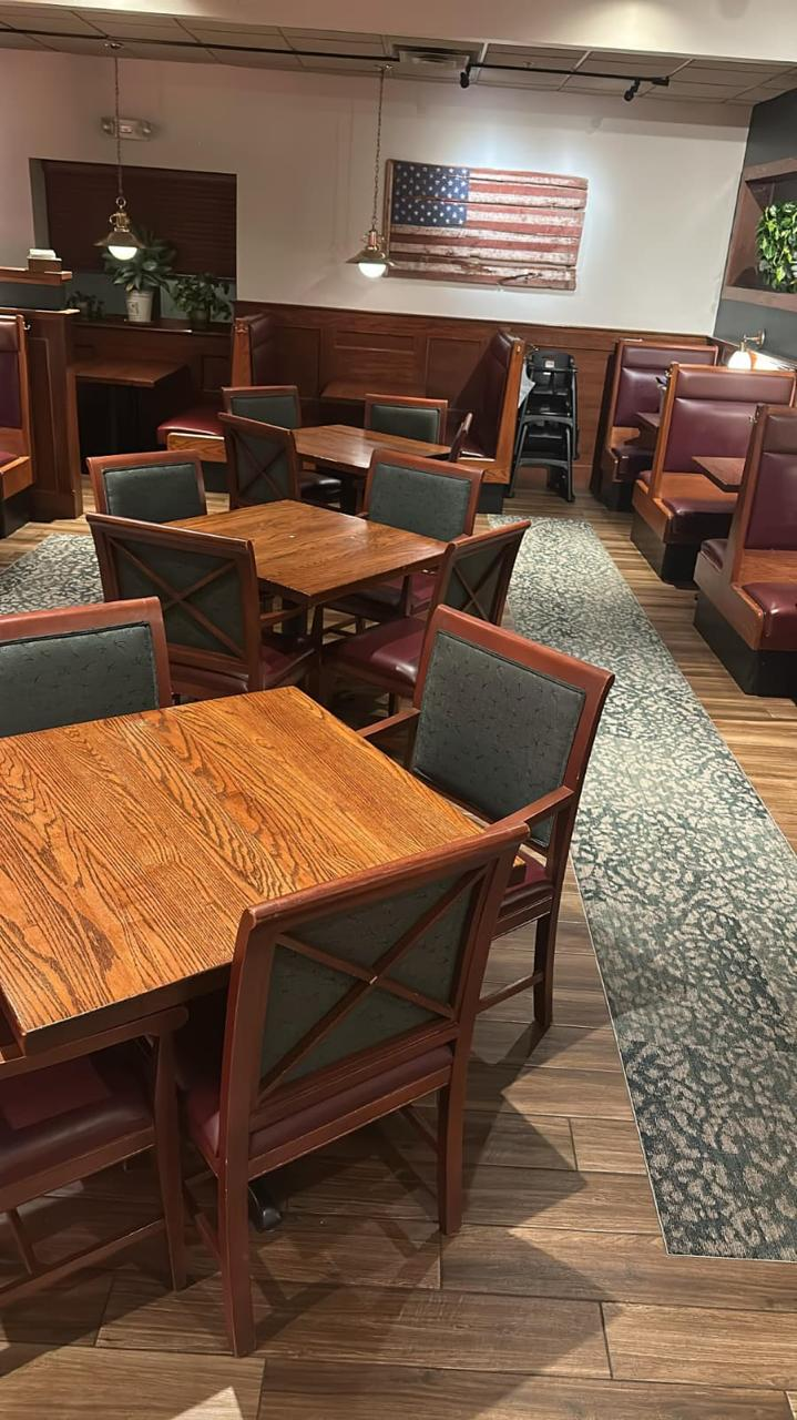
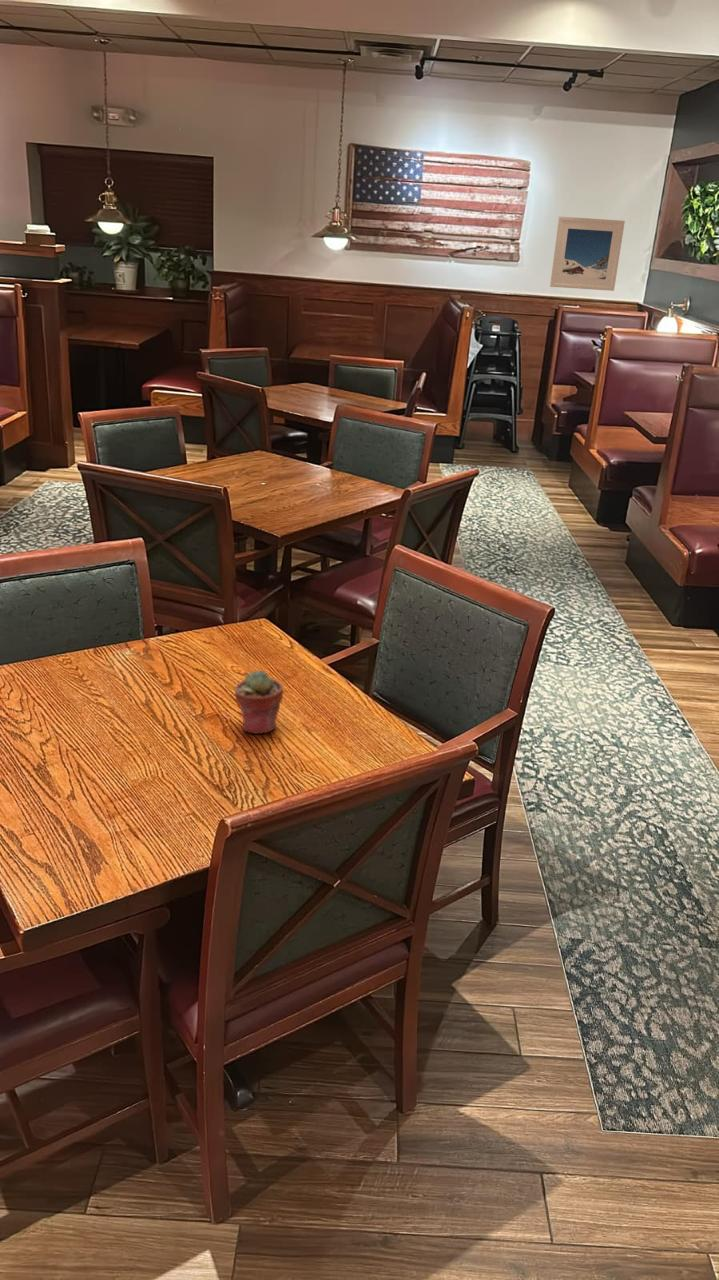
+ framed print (586, 254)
+ potted succulent (259, 699)
